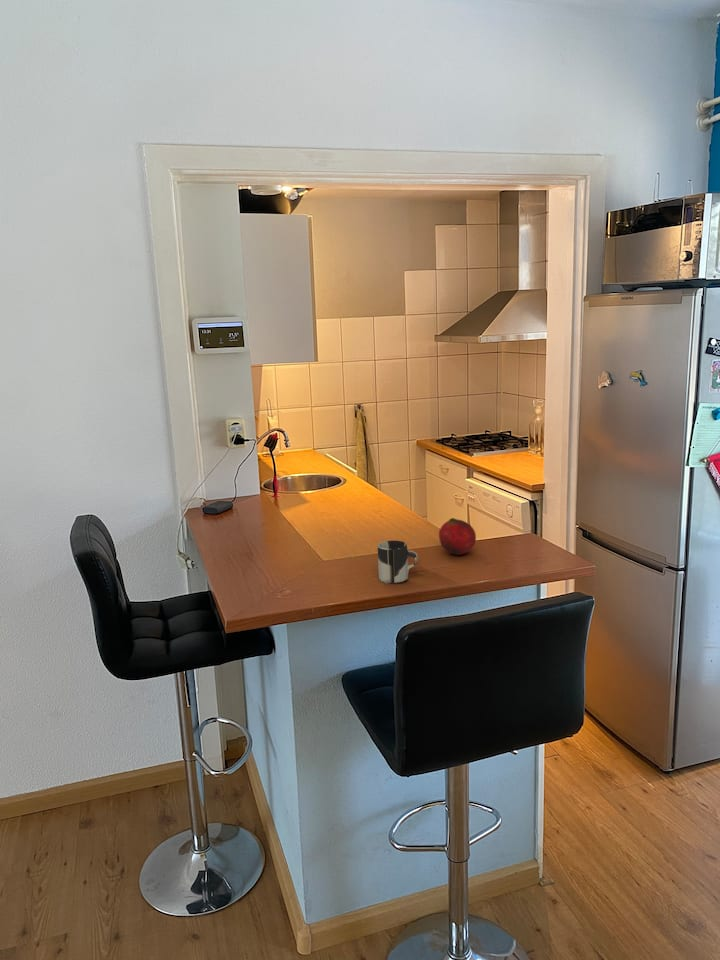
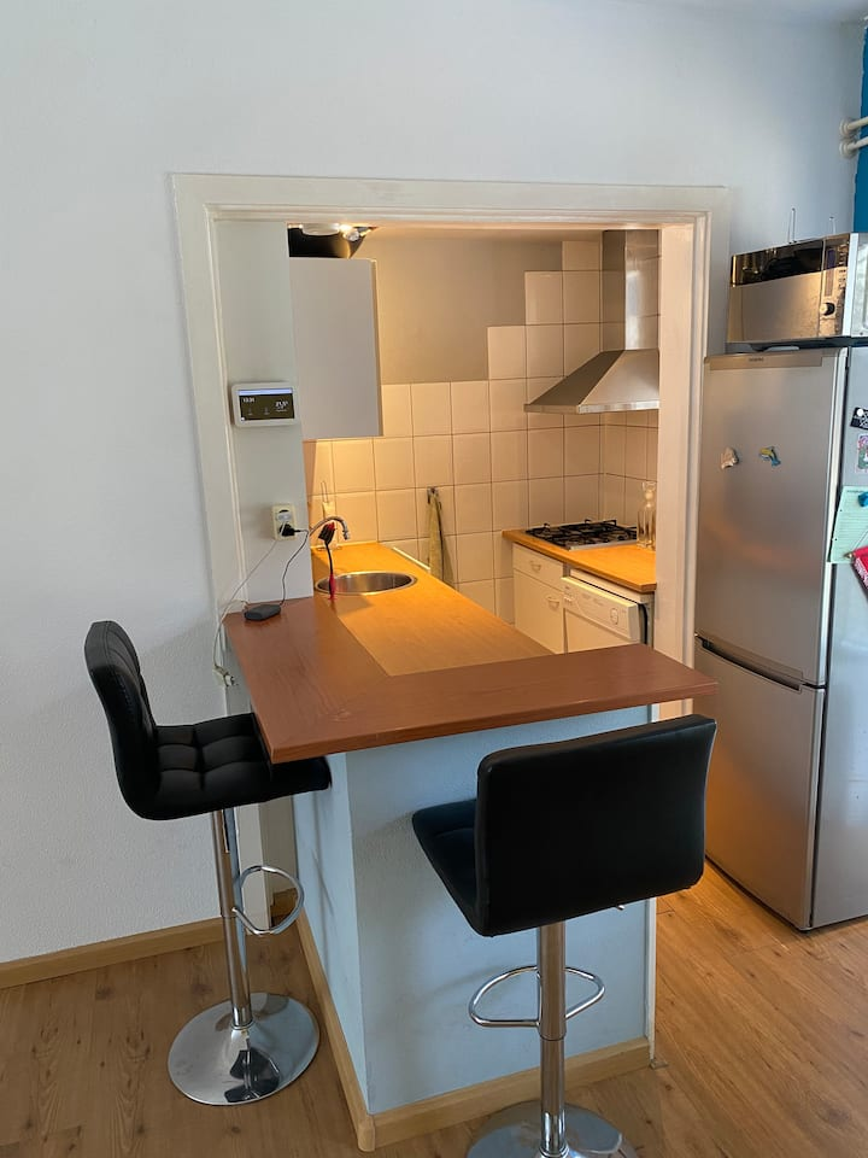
- cup (398, 562)
- fruit (457, 535)
